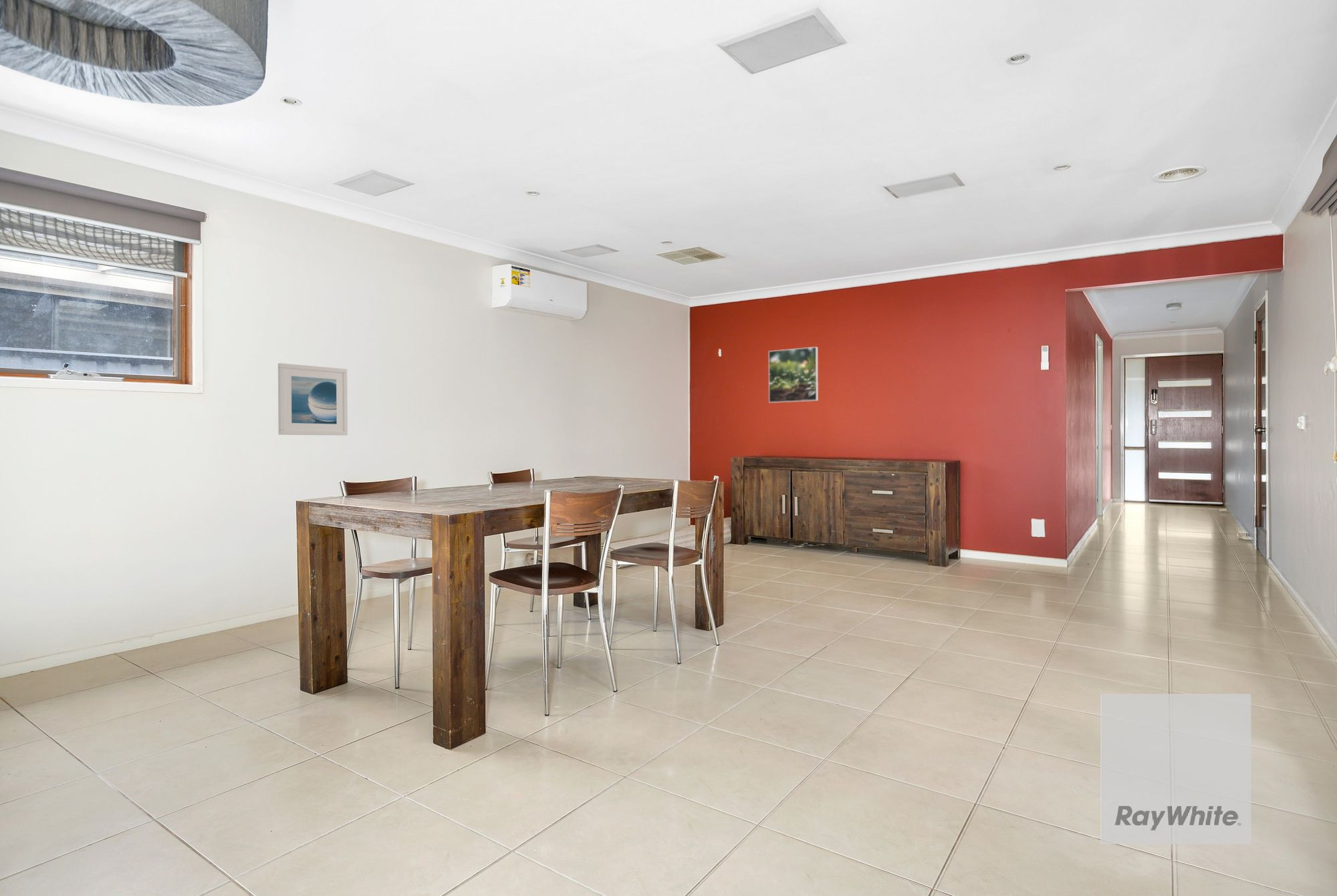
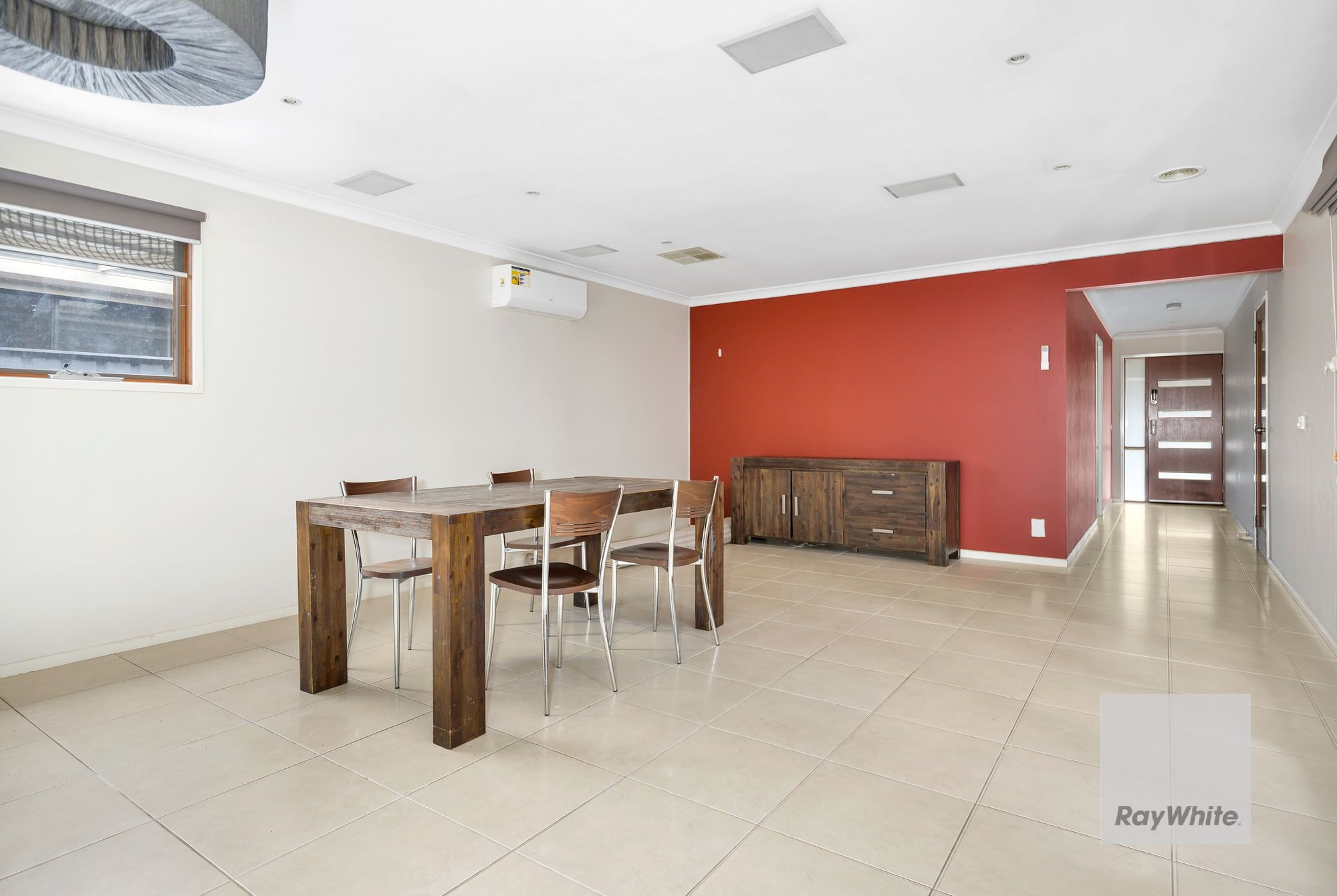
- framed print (793, 375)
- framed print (314, 400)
